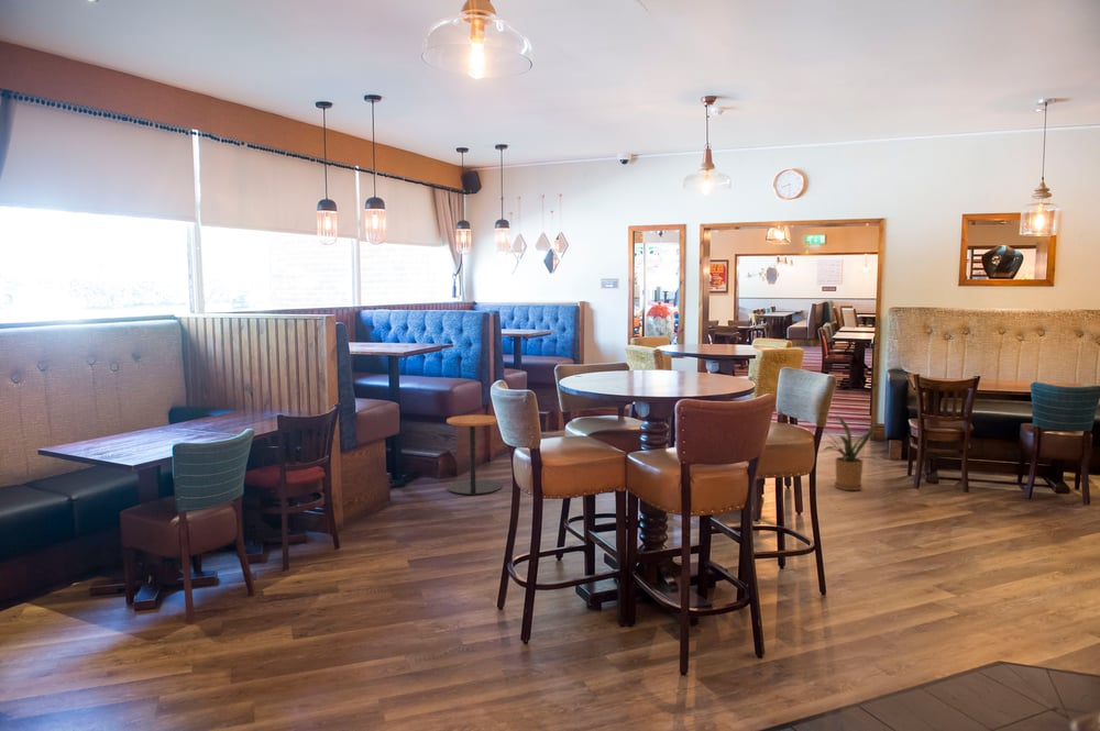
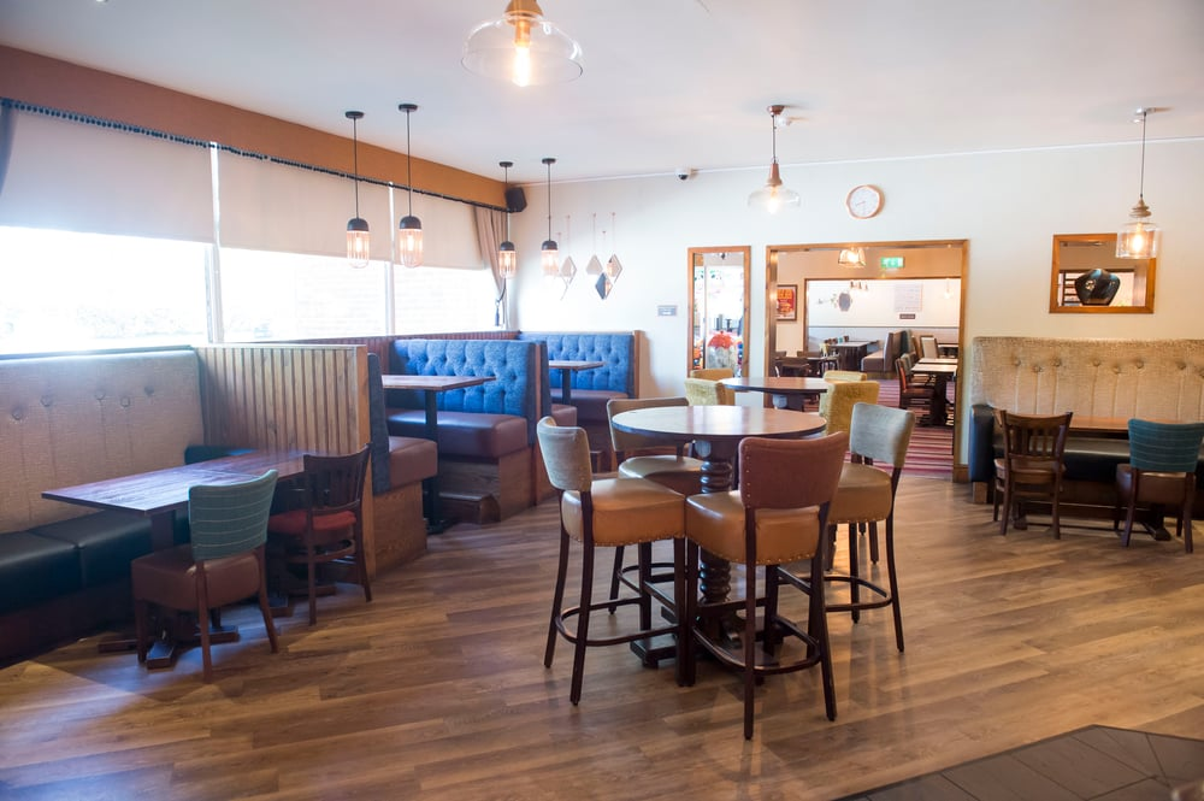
- house plant (846, 452)
- side table (474, 453)
